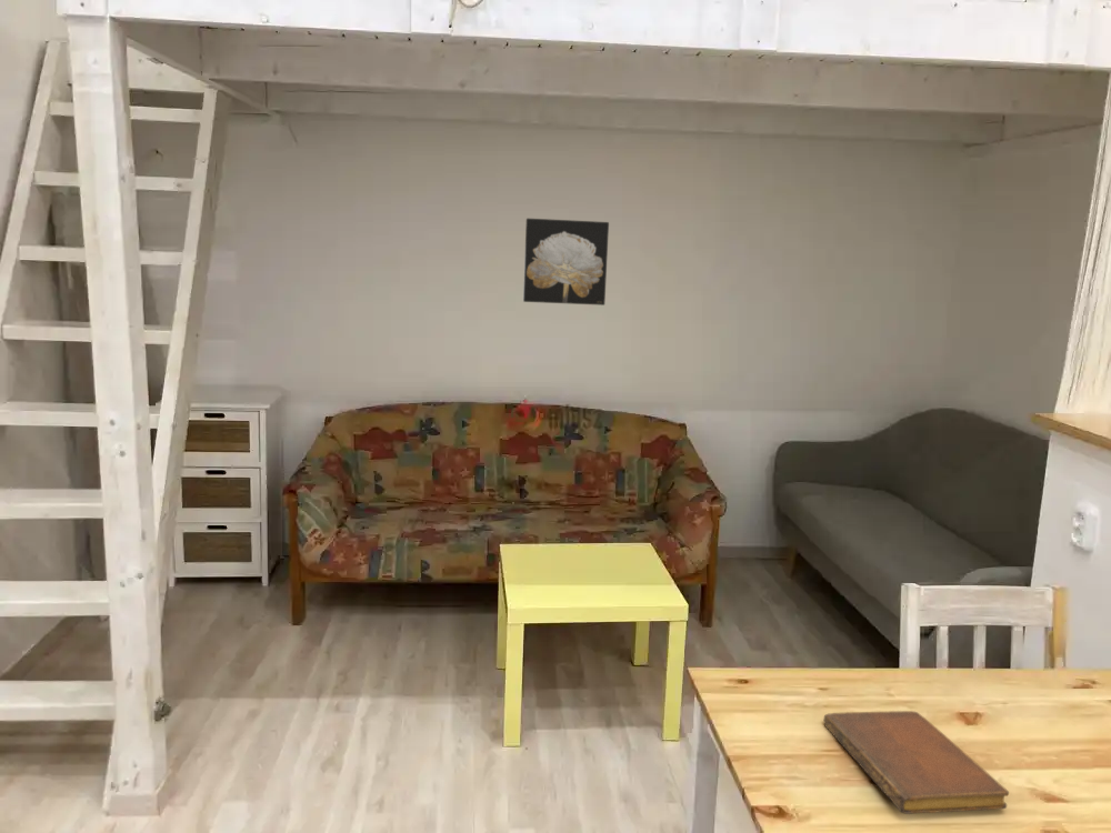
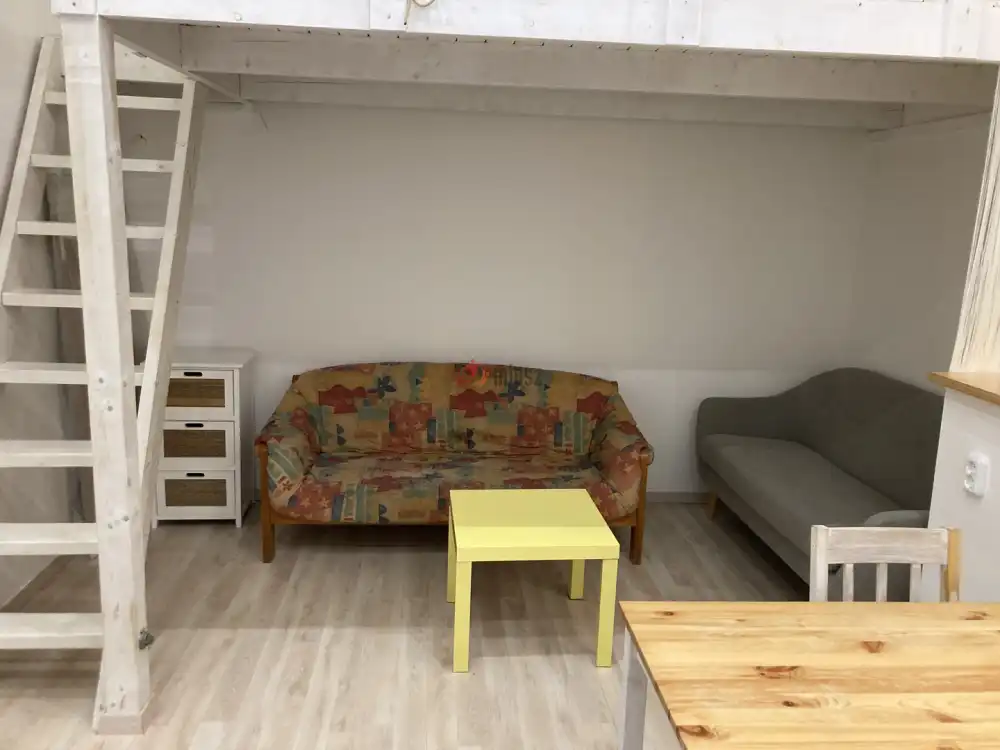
- notebook (909, 756)
- wall art (565, 262)
